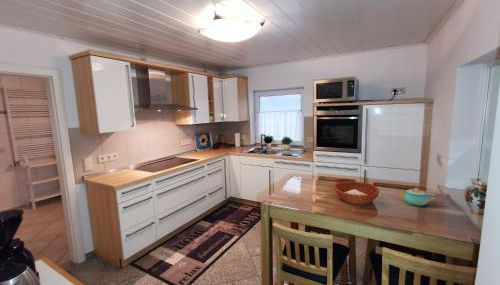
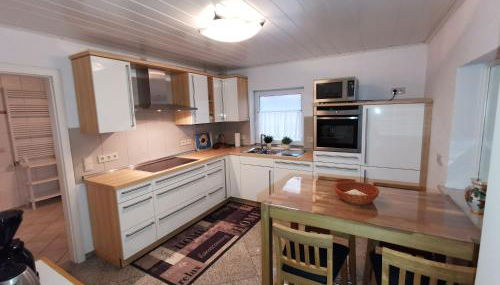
- teapot (414, 195)
